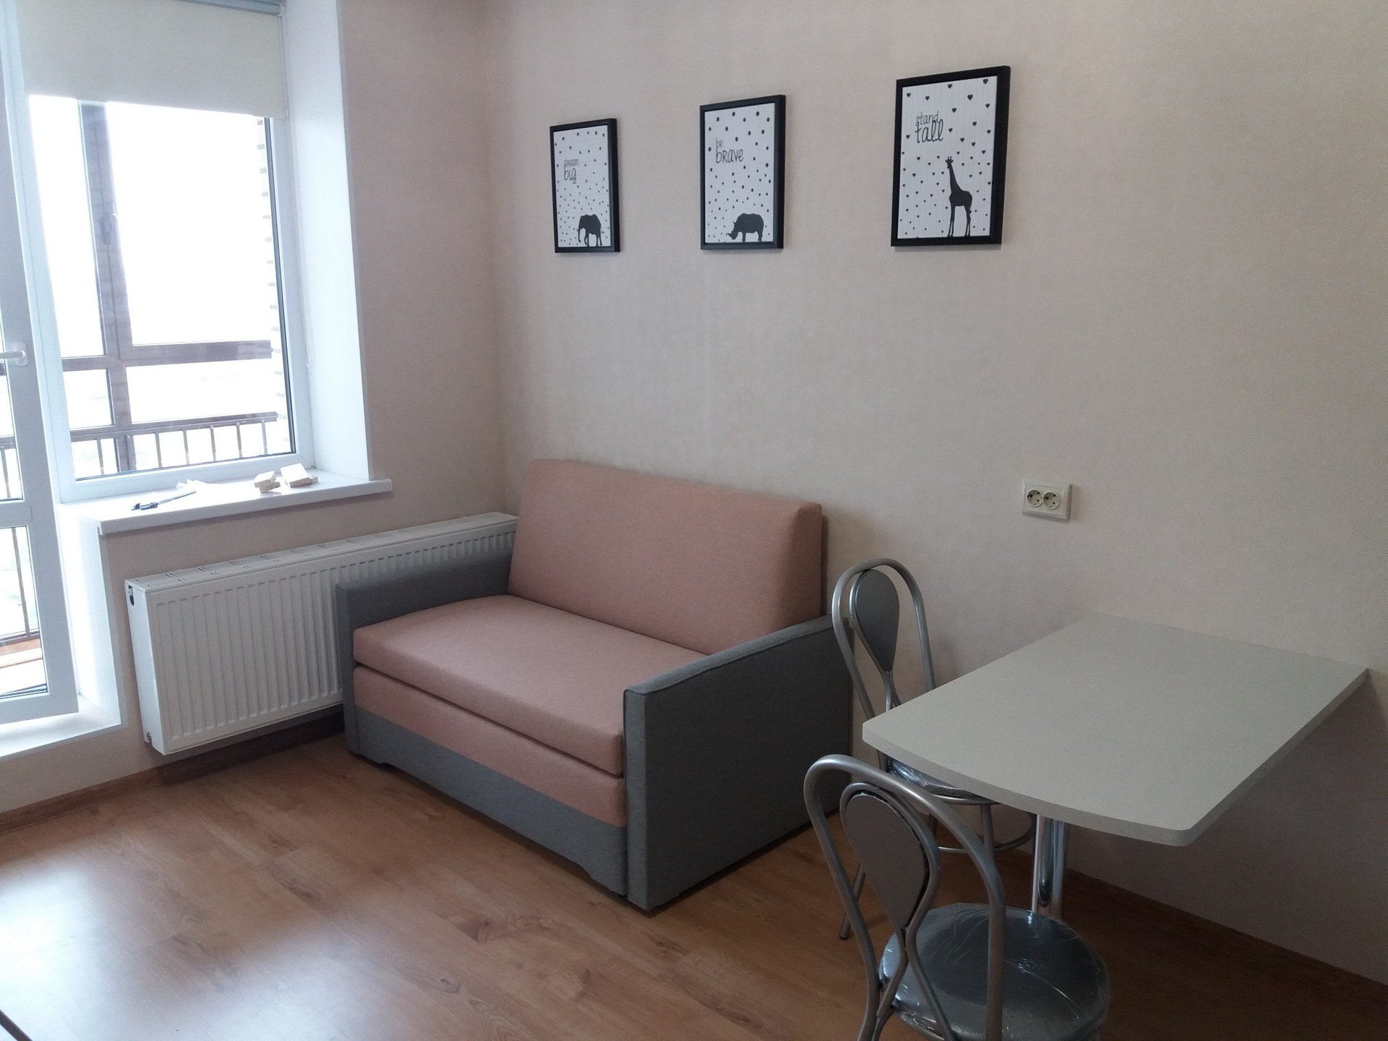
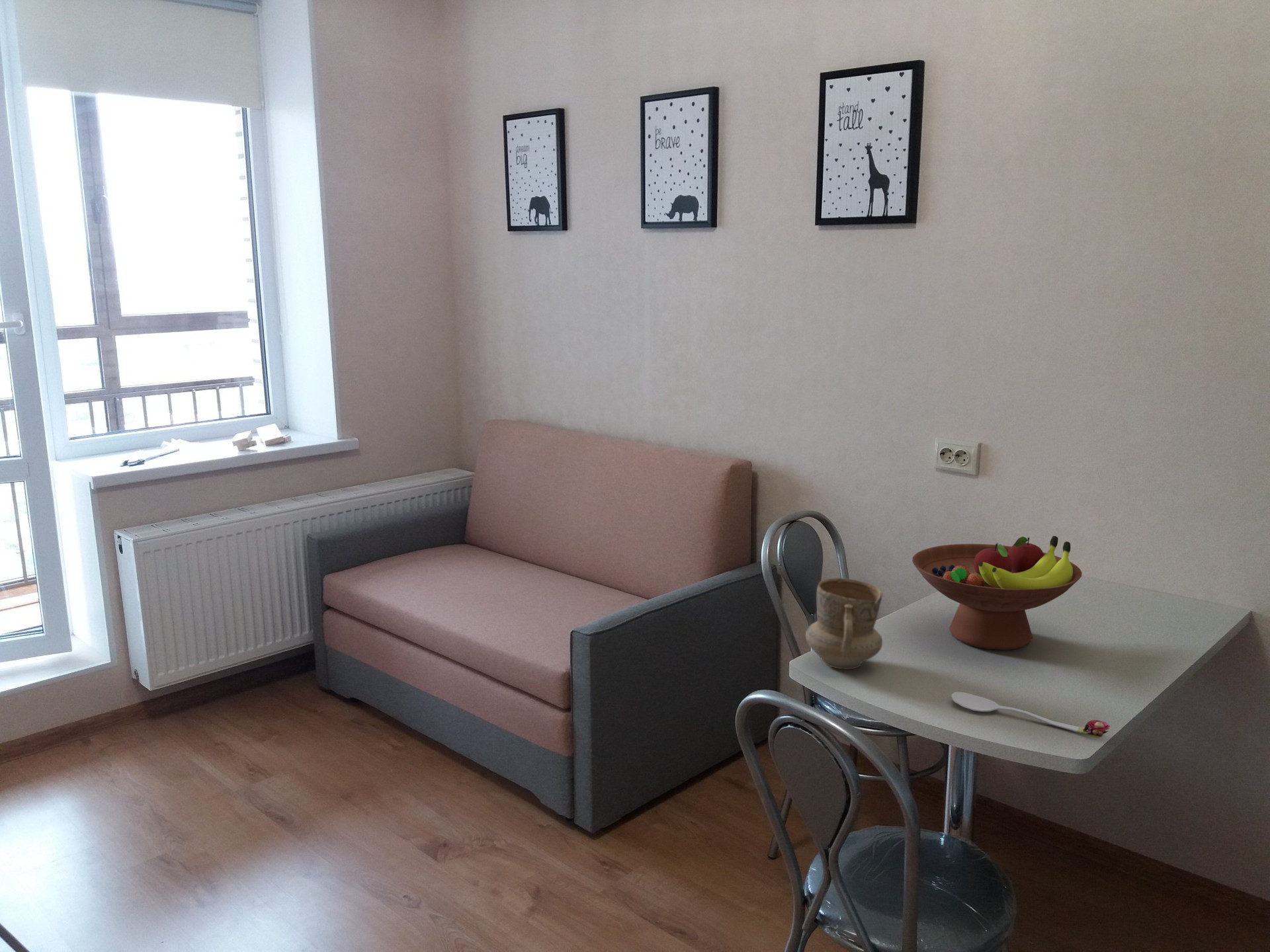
+ mug (845, 624)
+ spoon (1027, 712)
+ fruit bowl (993, 587)
